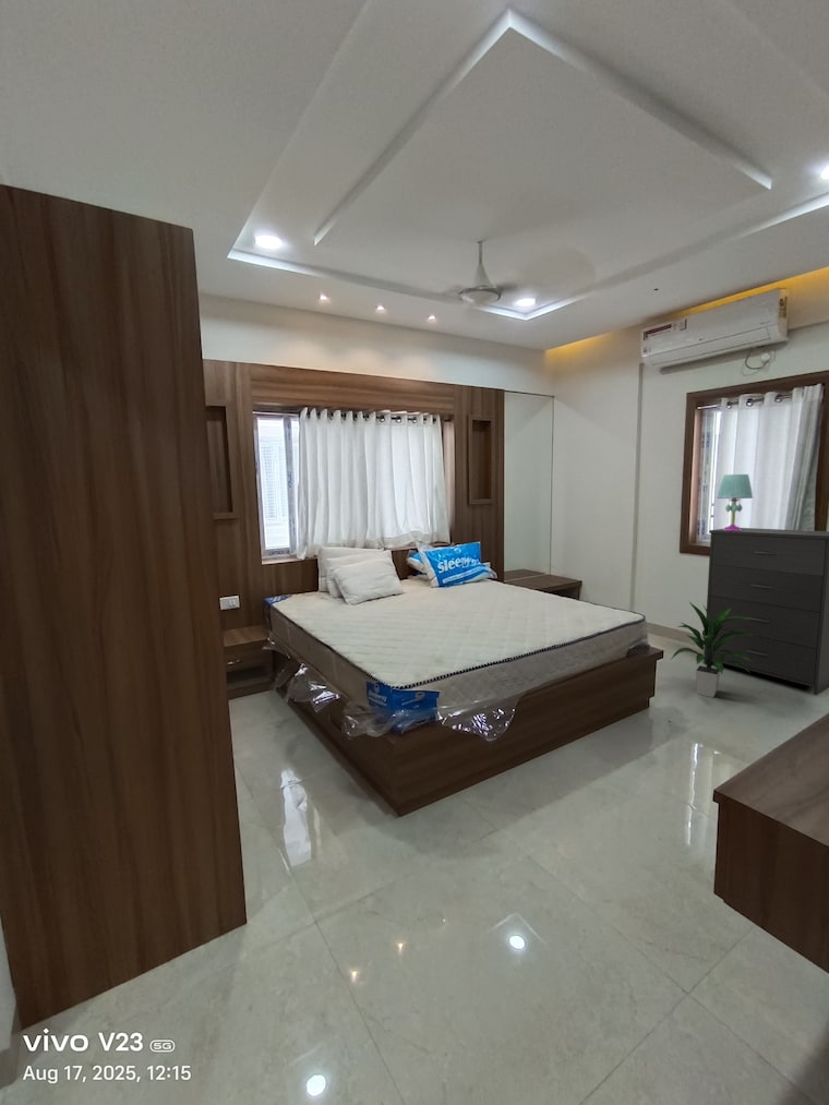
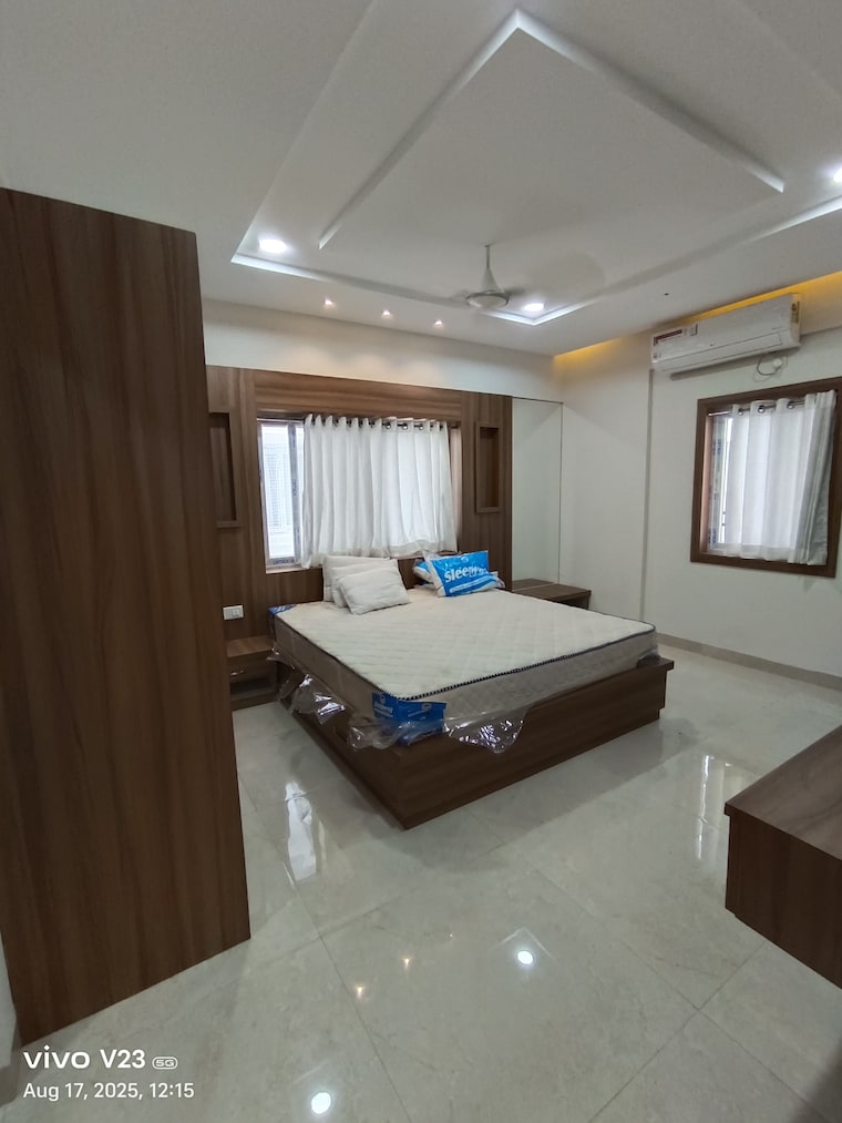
- dresser (771, 603)
- table lamp (734, 502)
- indoor plant (711, 648)
